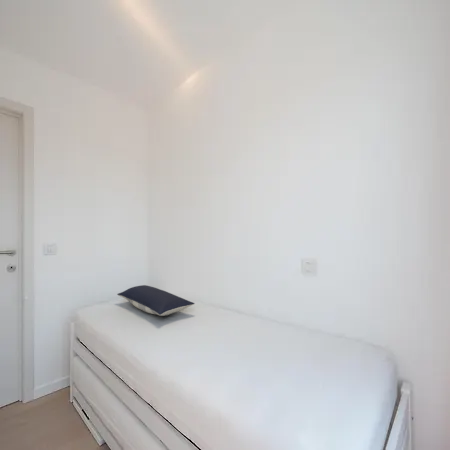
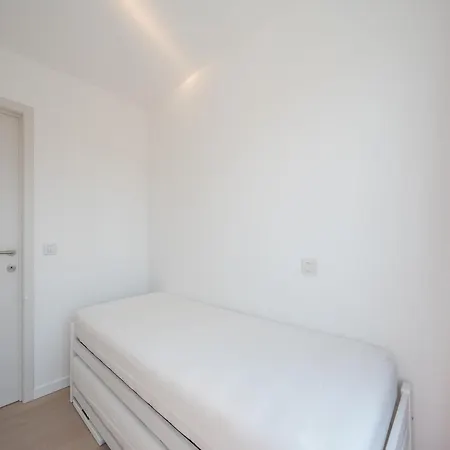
- pillow (153, 299)
